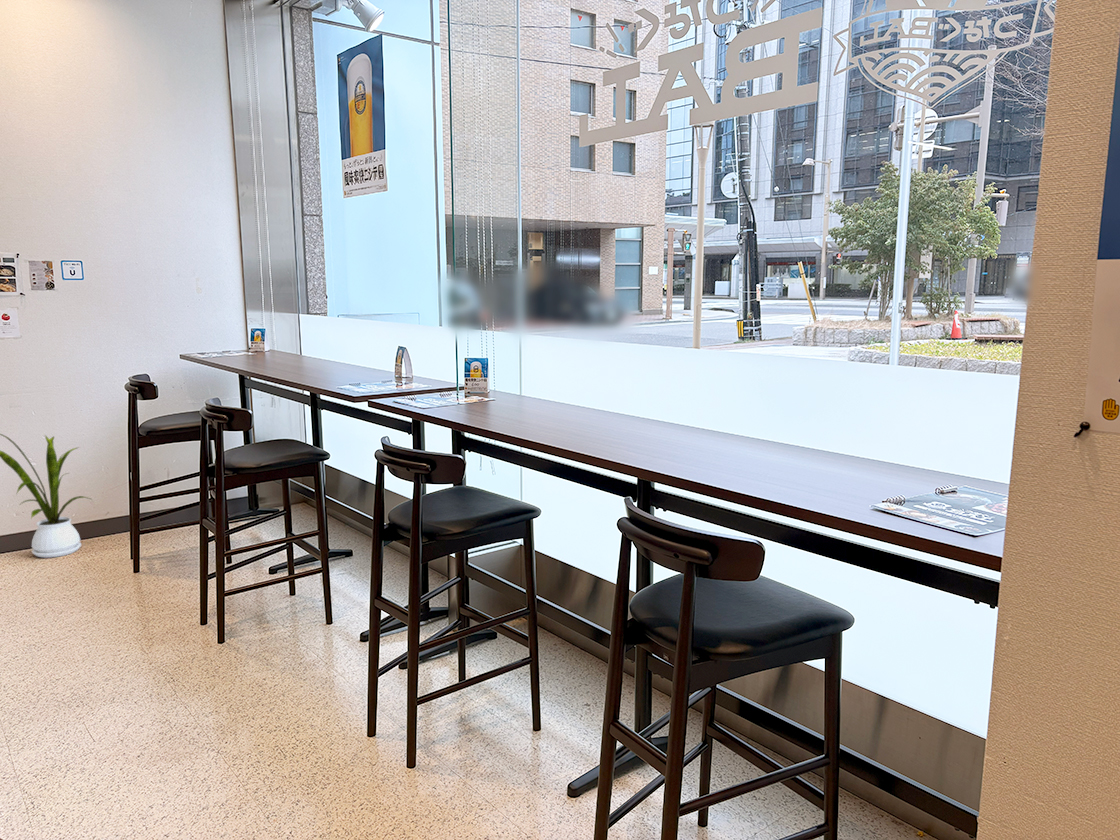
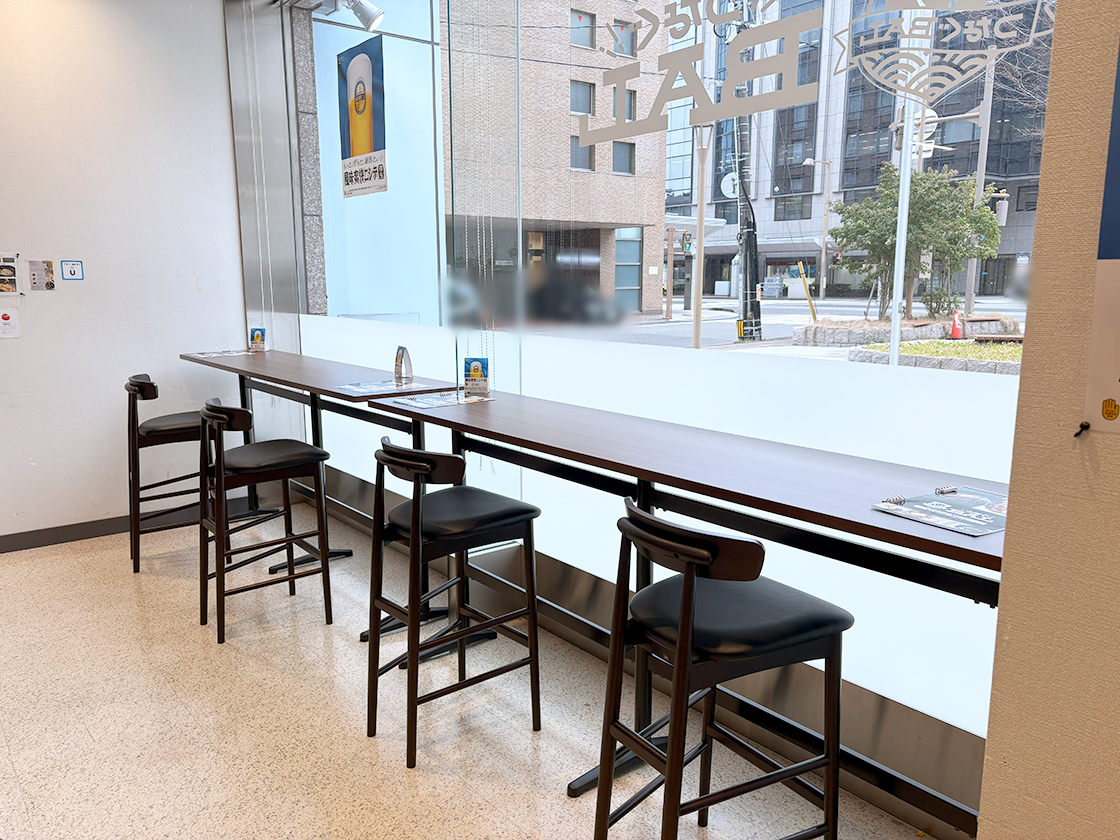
- house plant (43, 490)
